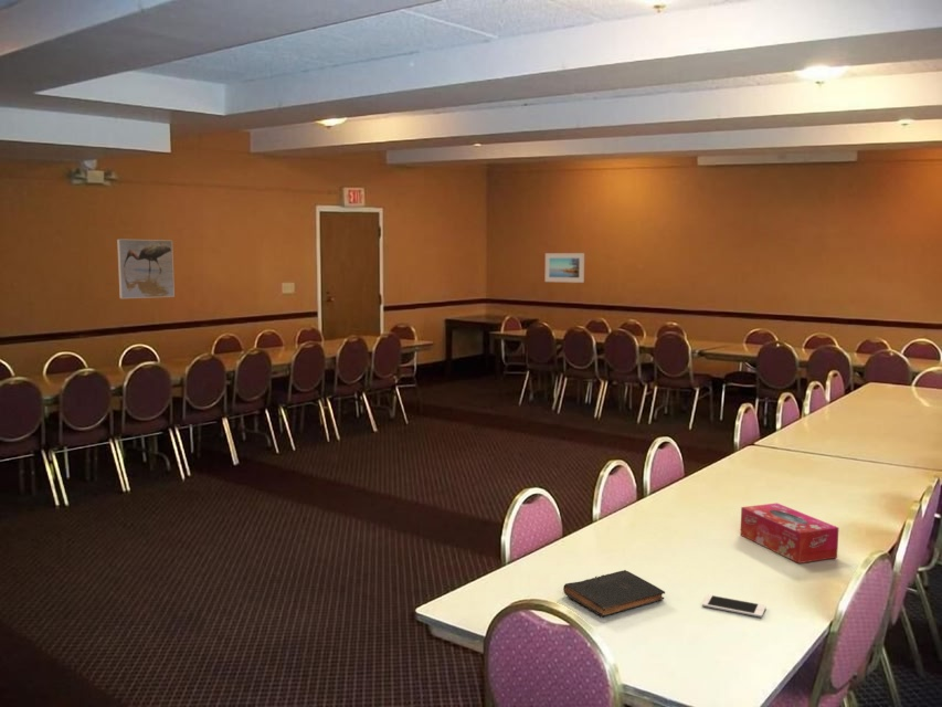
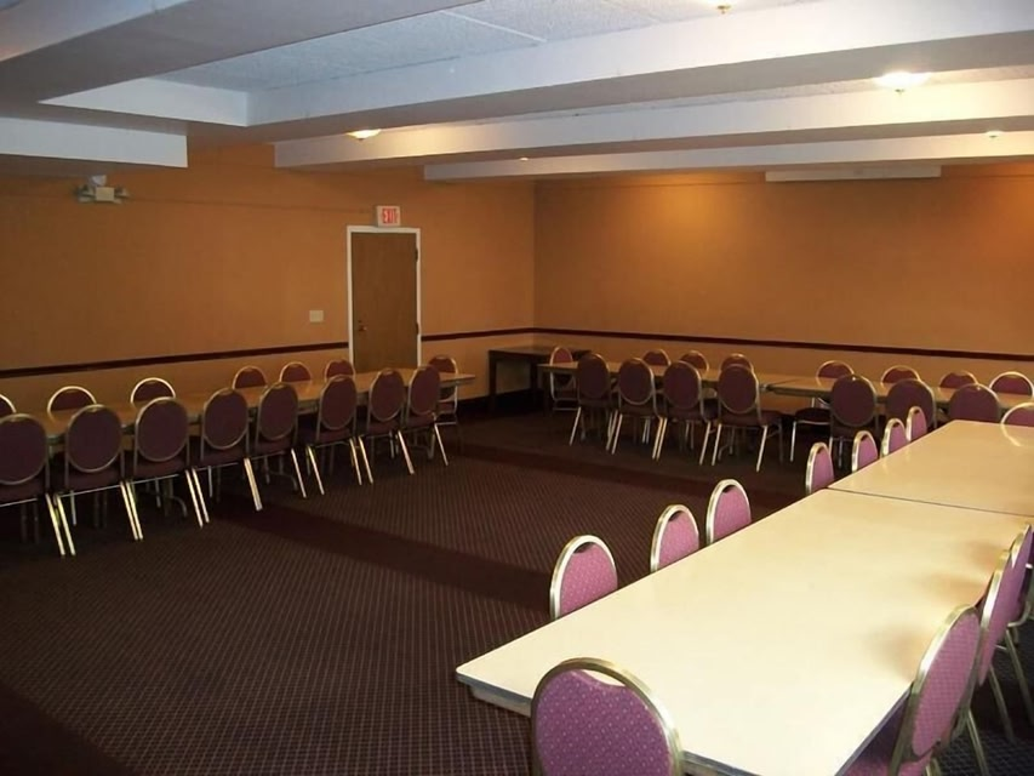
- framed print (146, 268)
- cell phone (733, 605)
- book (613, 591)
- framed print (564, 267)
- tissue box (787, 531)
